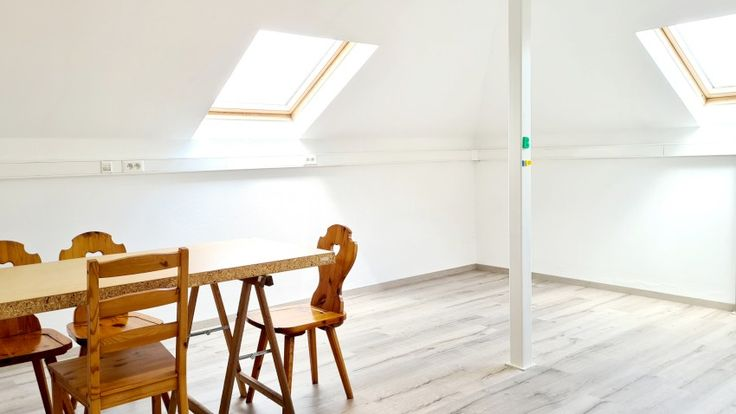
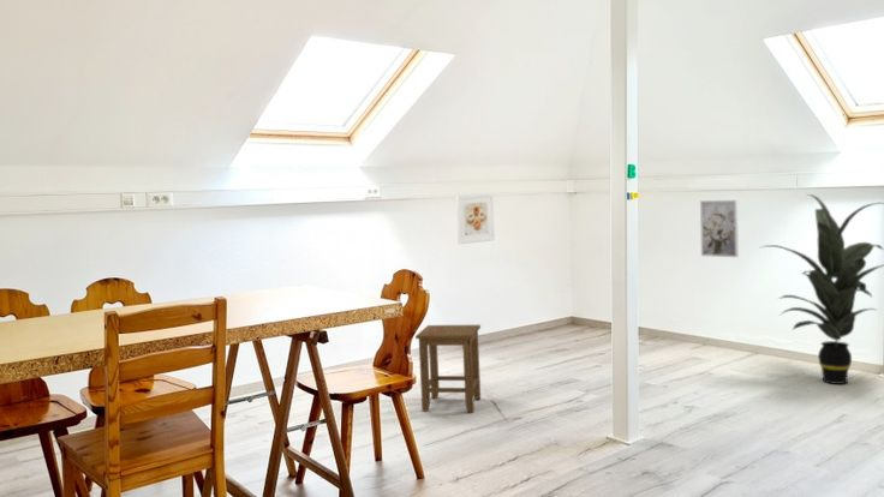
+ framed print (476, 218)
+ wall art (718, 228)
+ stool (450, 376)
+ indoor plant (829, 287)
